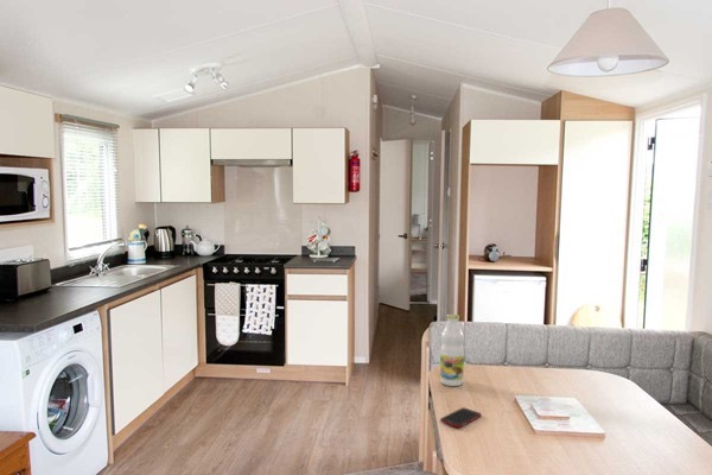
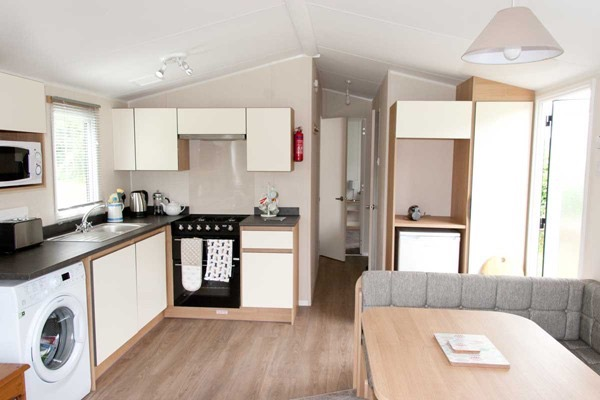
- bottle (452, 348)
- cell phone (460, 417)
